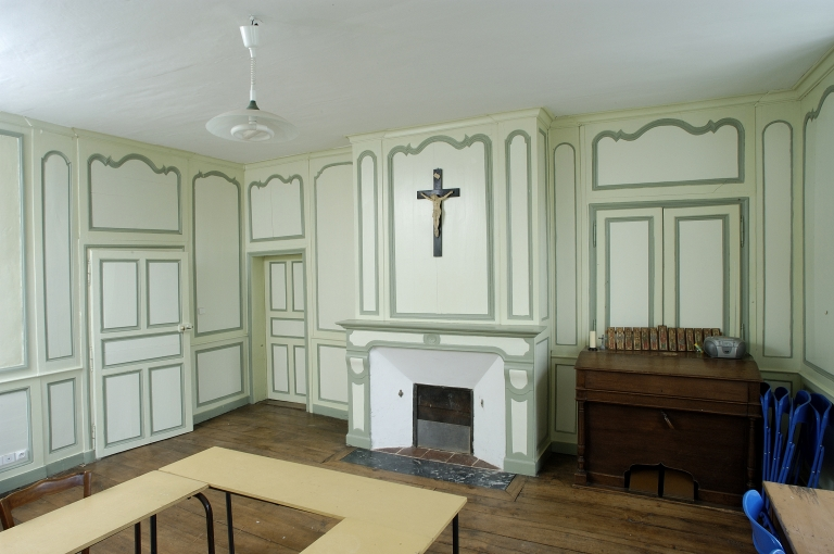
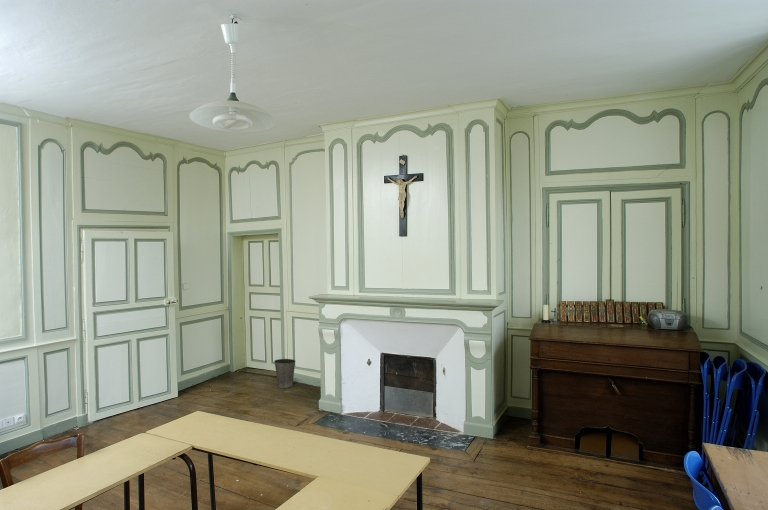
+ waste basket (285, 373)
